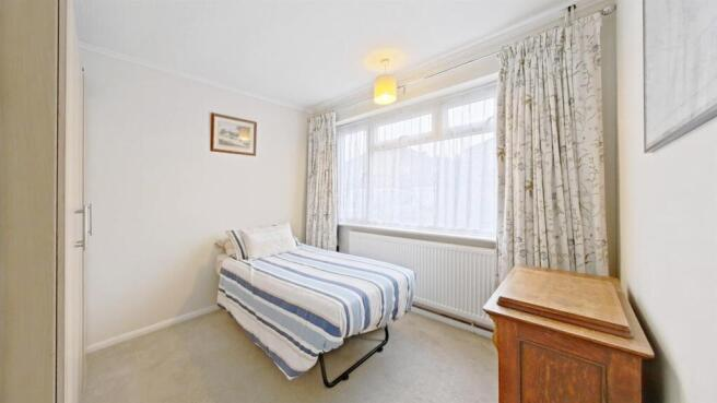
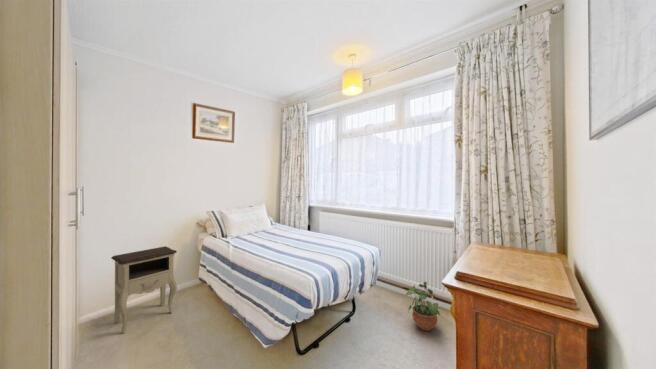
+ potted plant (424, 304)
+ nightstand (145, 285)
